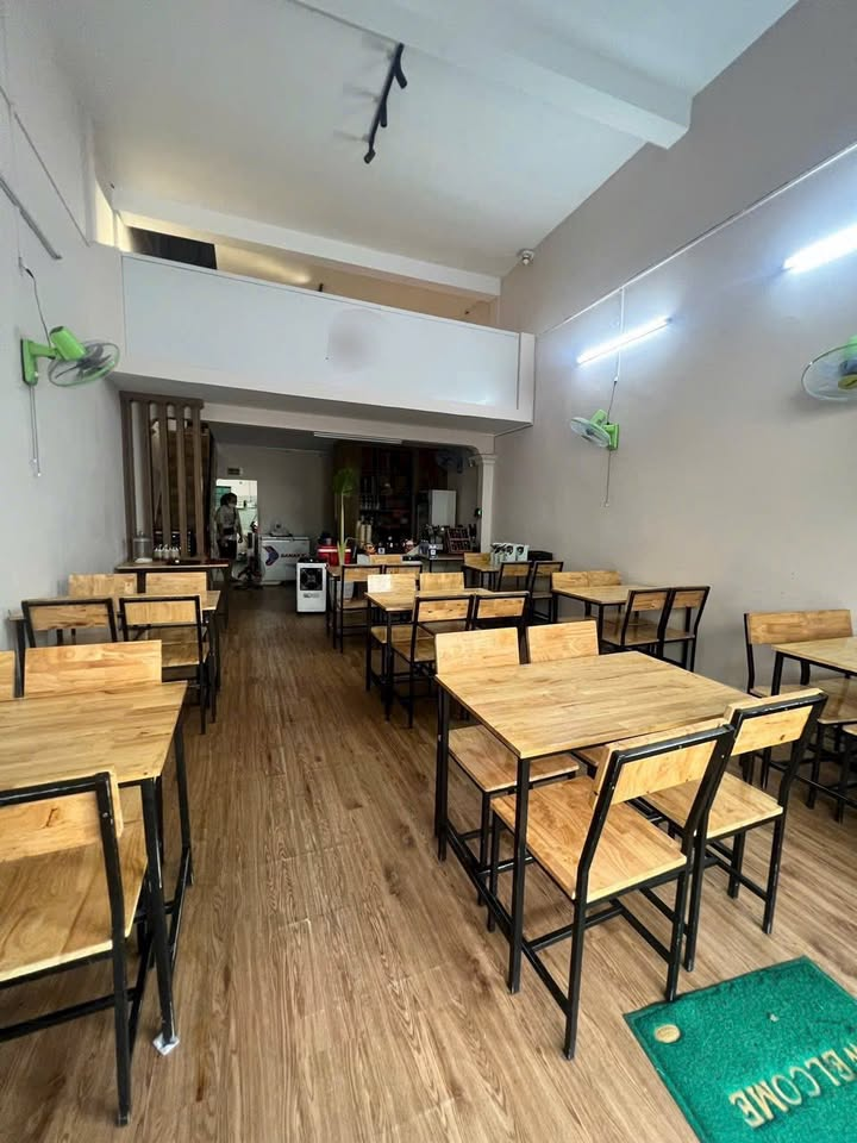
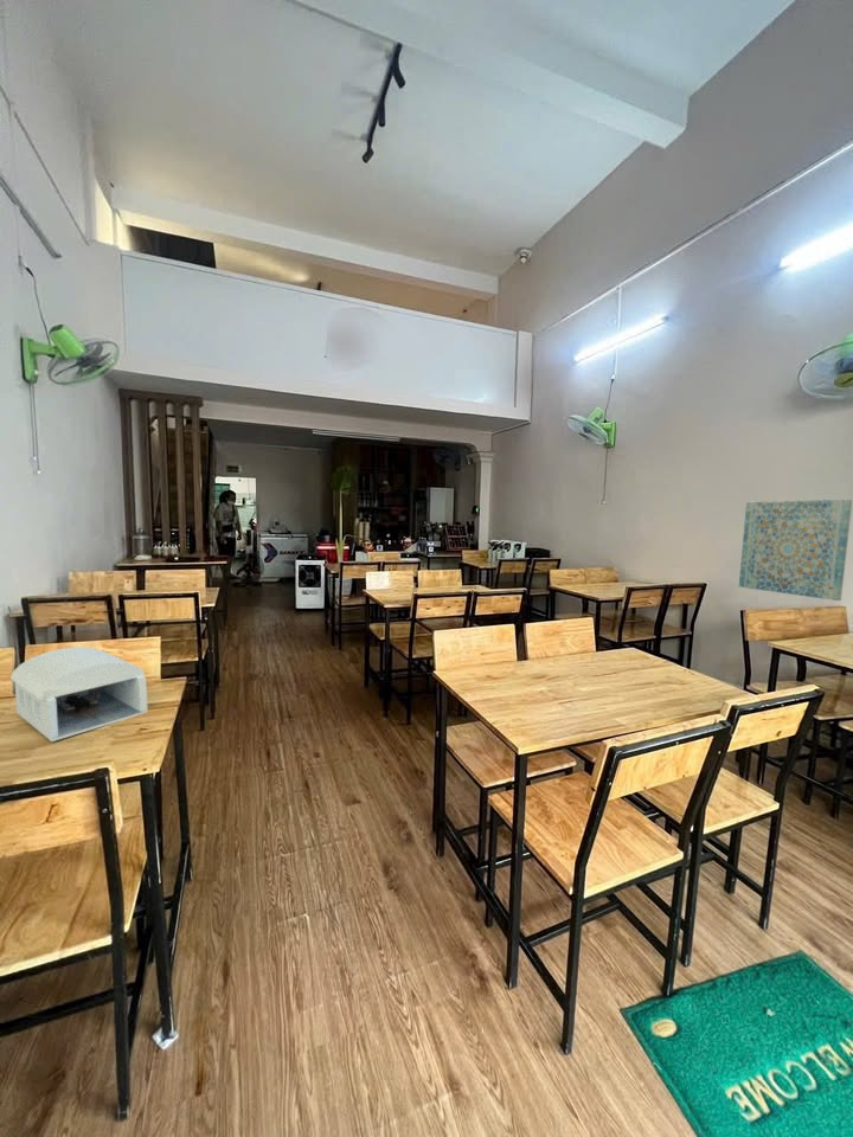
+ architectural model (81, 685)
+ wall art (789, 547)
